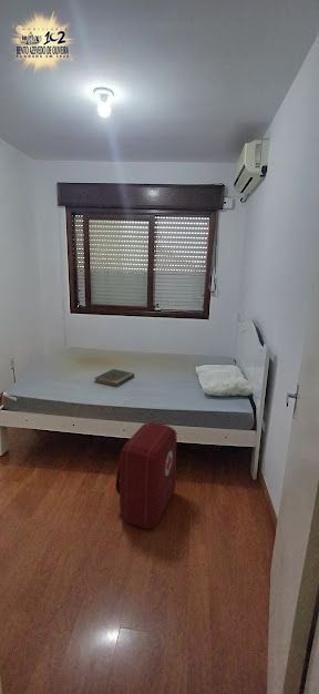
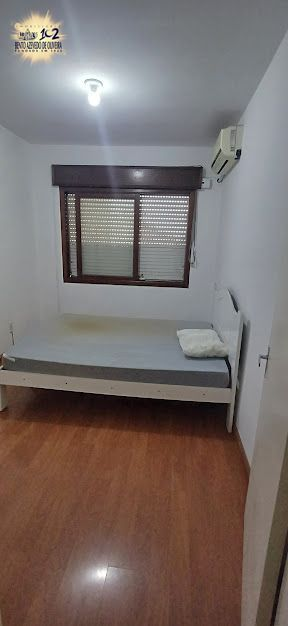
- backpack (145, 470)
- book (114, 377)
